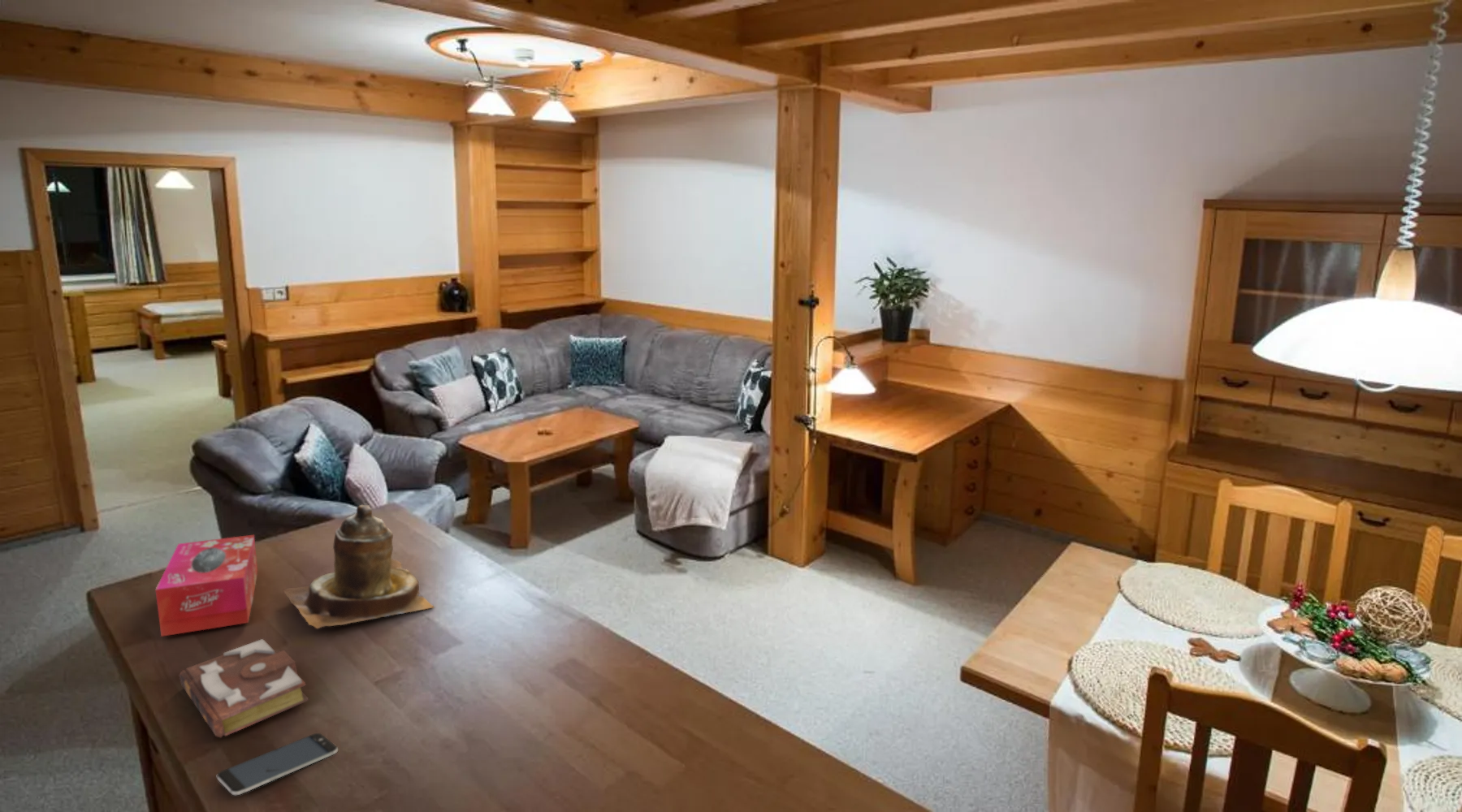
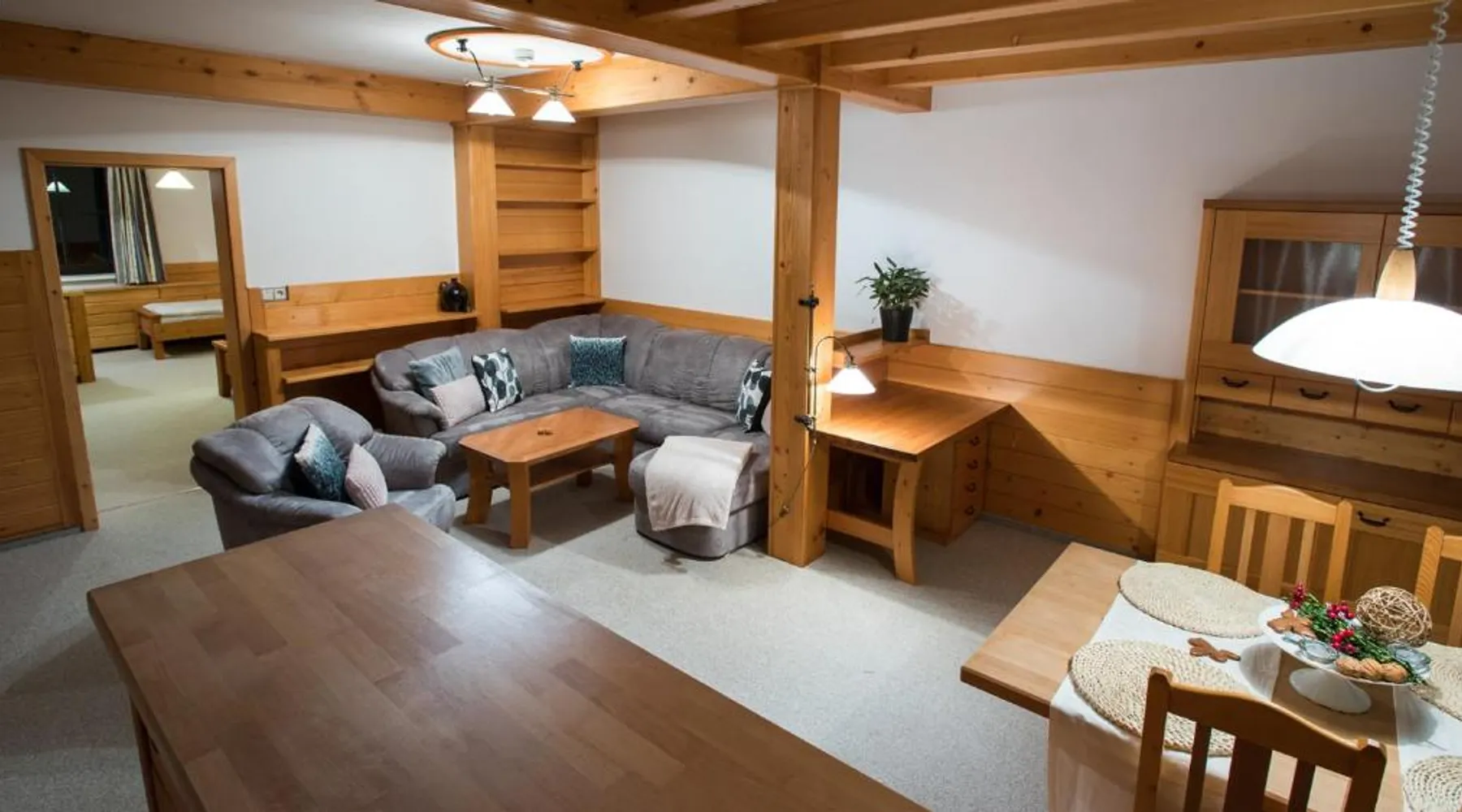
- teapot (355, 556)
- tissue box (211, 581)
- book (245, 682)
- smartphone (279, 762)
